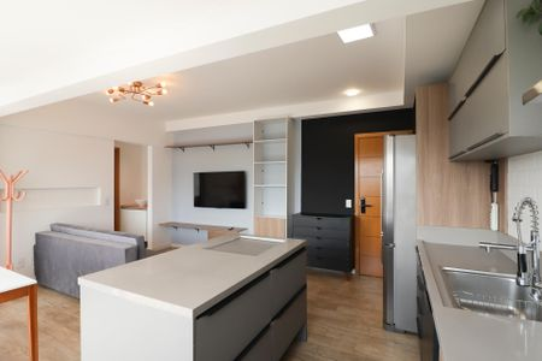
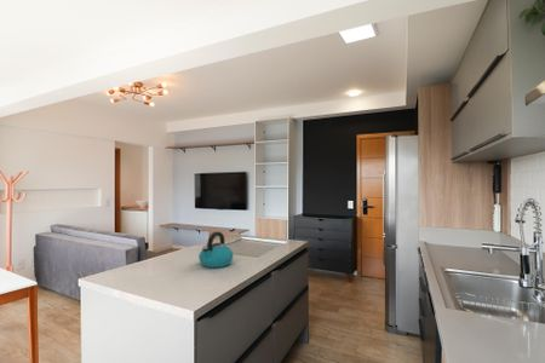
+ kettle (214, 248)
